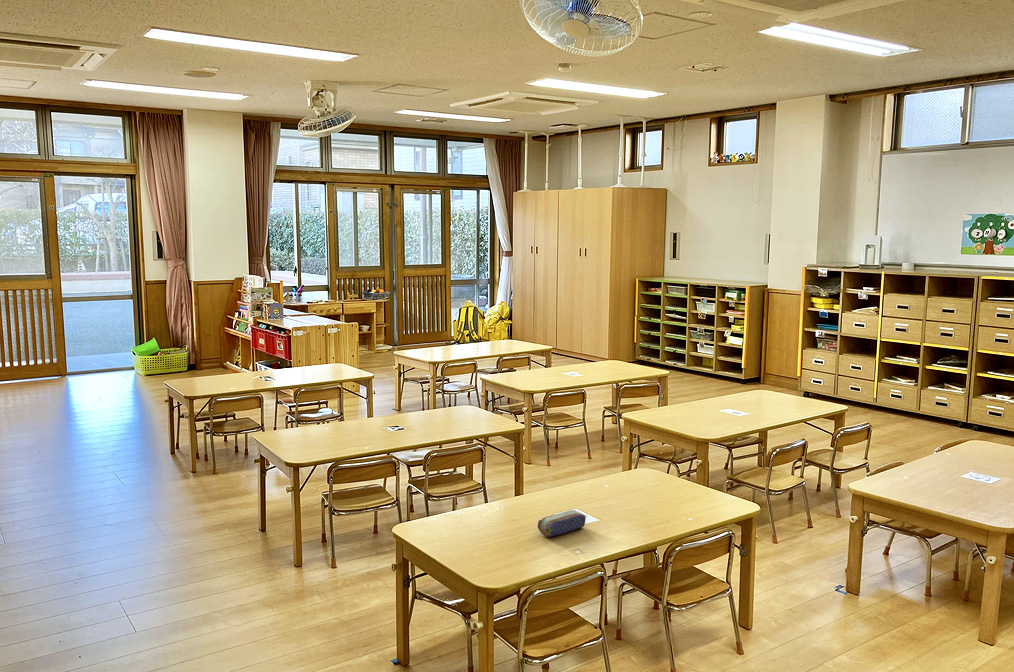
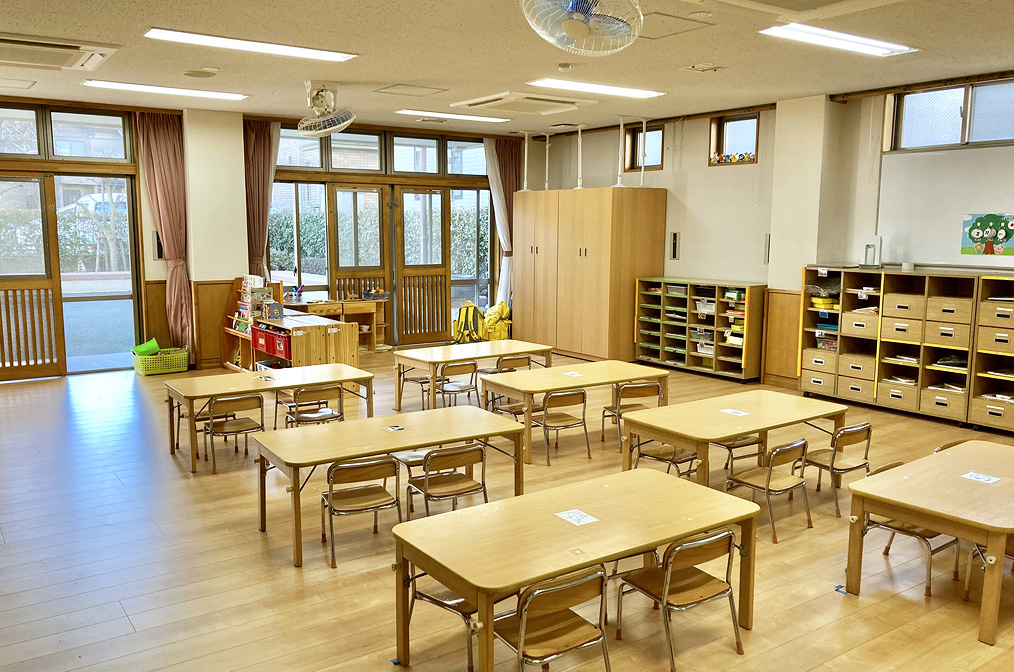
- pencil case (561, 522)
